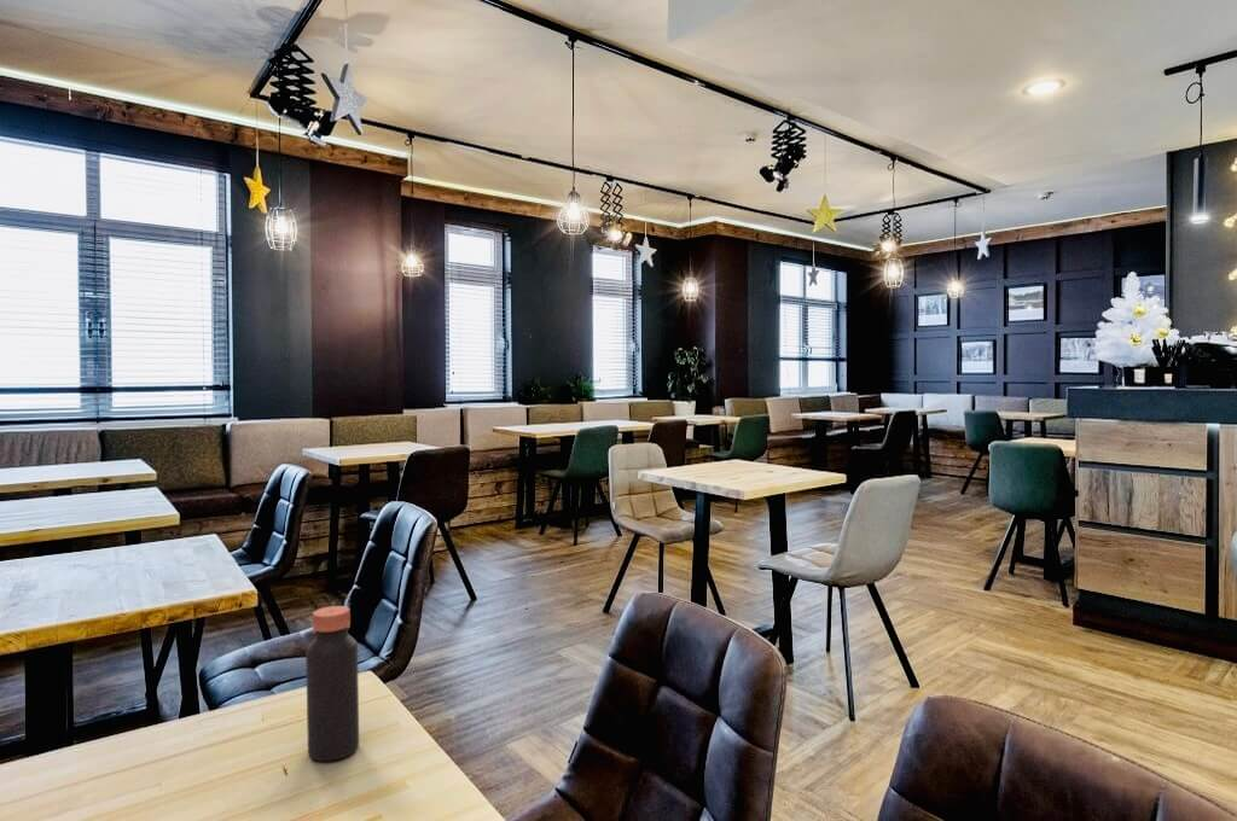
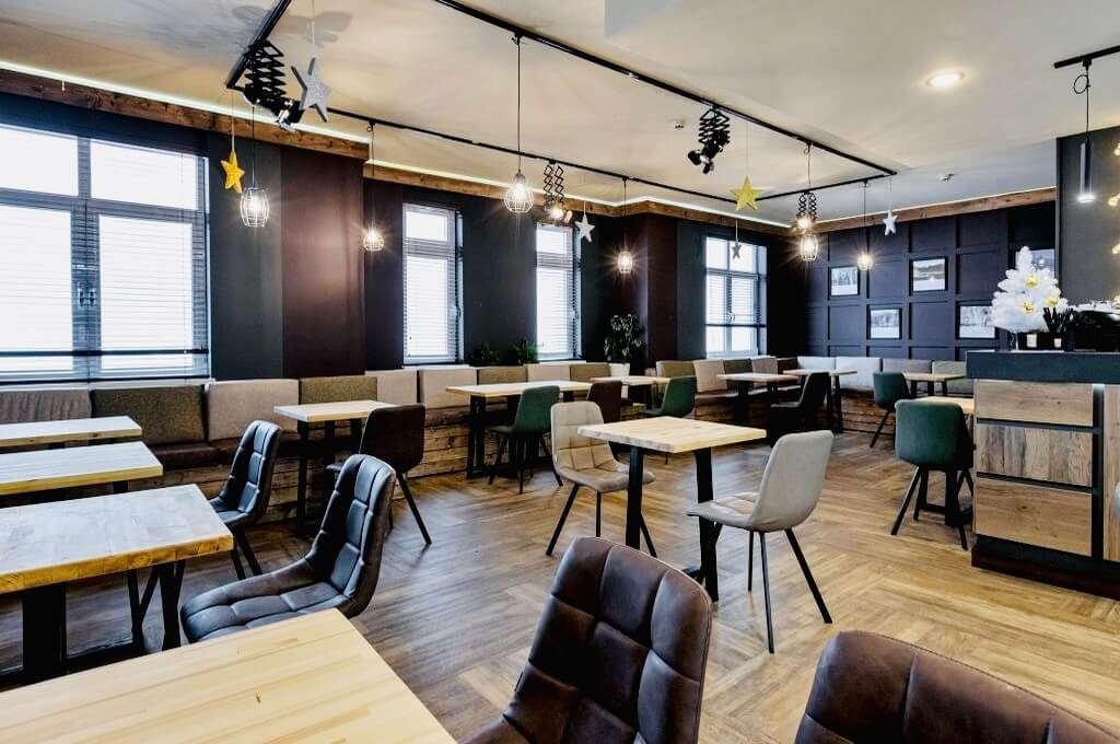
- bottle (332, 680)
